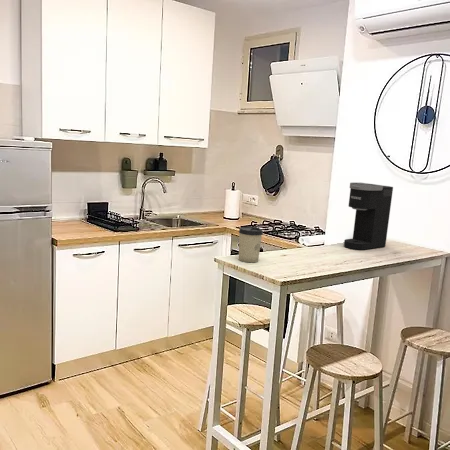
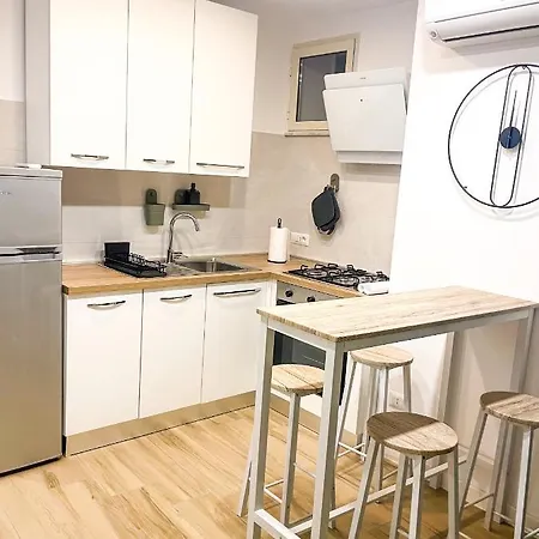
- coffee maker (368, 215)
- cup (249, 244)
